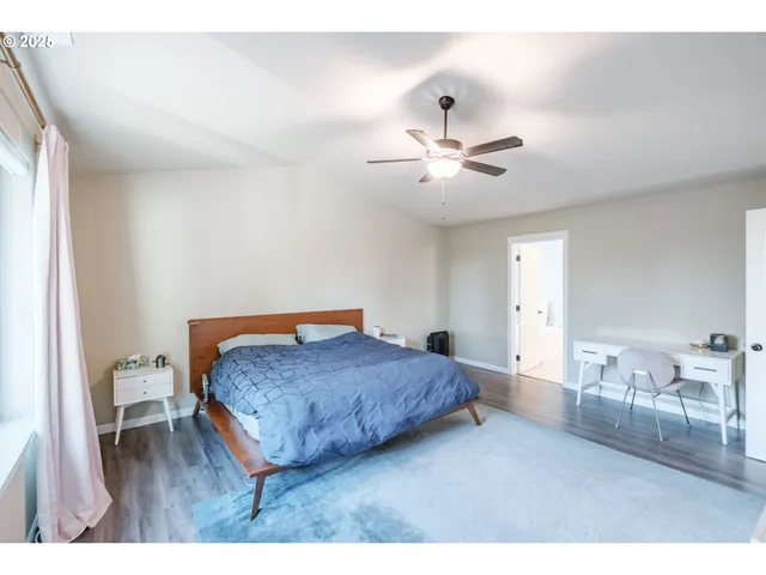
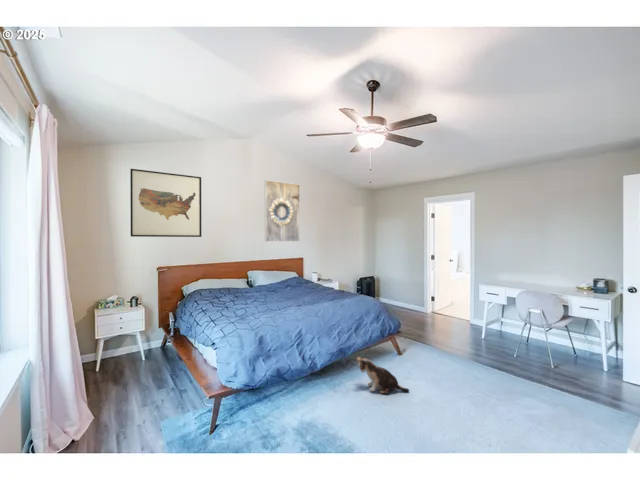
+ wall art (168, 205)
+ plush toy (382, 374)
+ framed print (282, 212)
